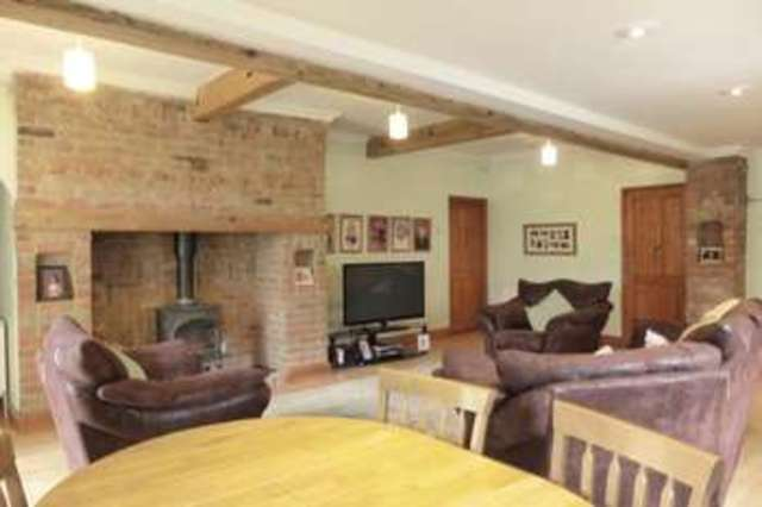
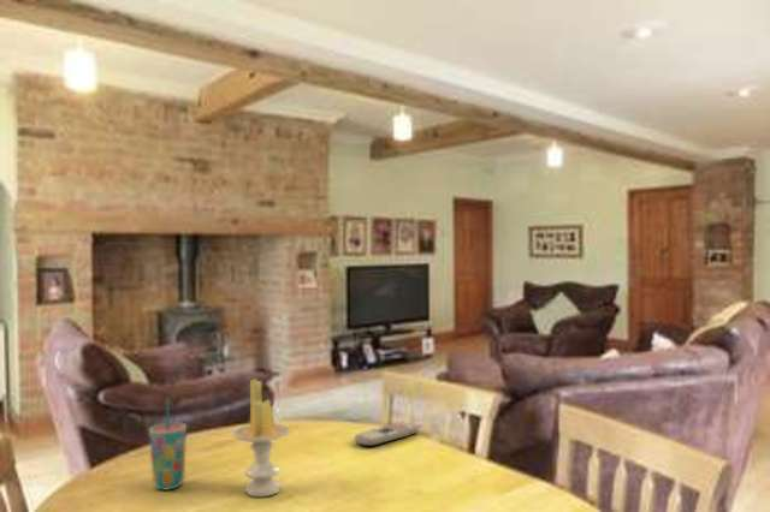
+ remote control (385, 434)
+ cup (167, 441)
+ candle (261, 435)
